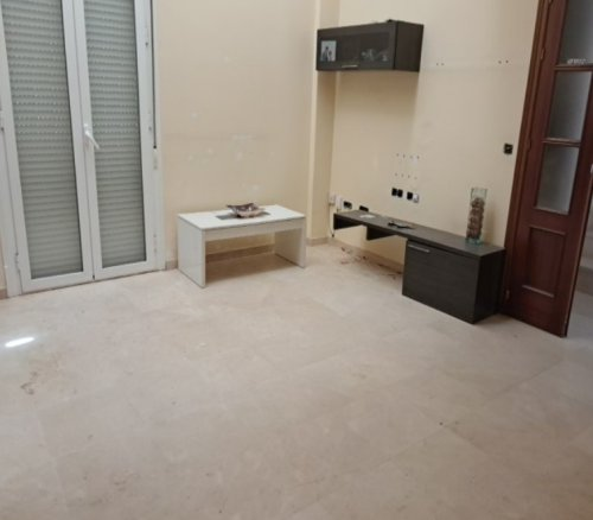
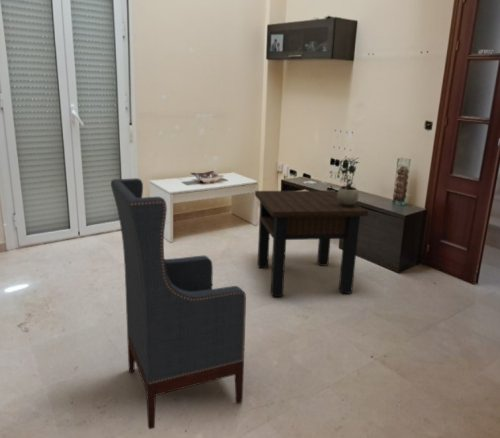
+ armchair (178, 292)
+ potted plant (345, 180)
+ side table (304, 239)
